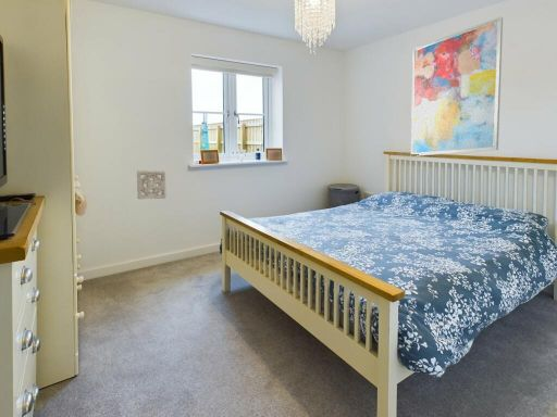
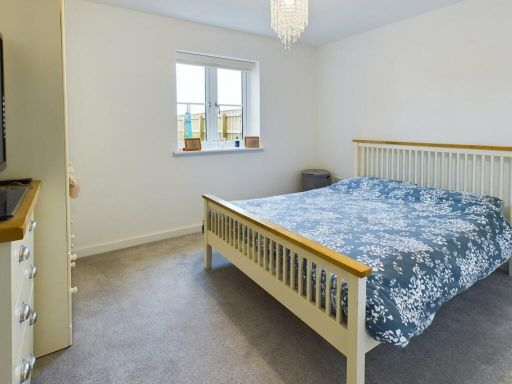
- wall ornament (151, 184)
- wall art (451, 93)
